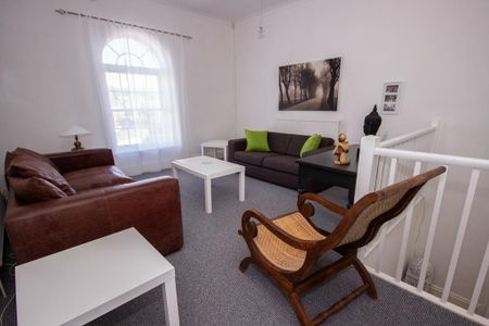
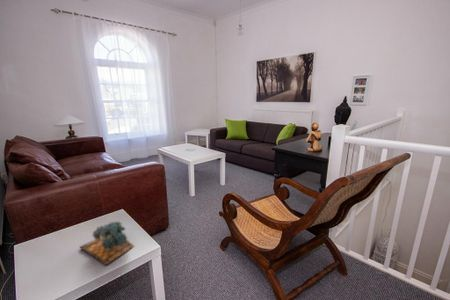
+ succulent plant (107, 235)
